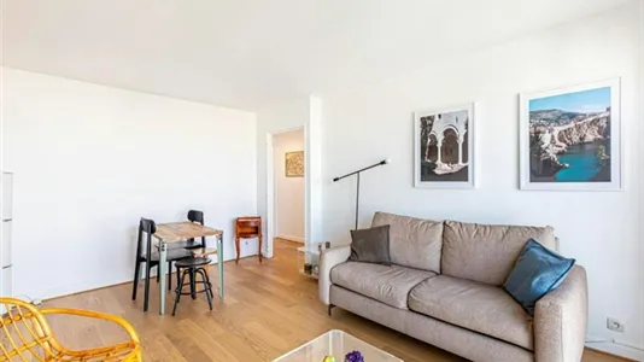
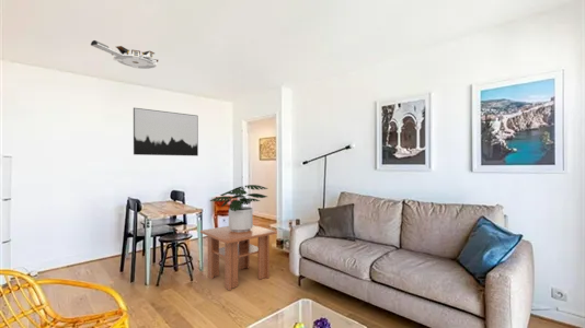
+ potted plant (239, 207)
+ wall art (168, 133)
+ coffee table (238, 254)
+ architectural model (127, 55)
